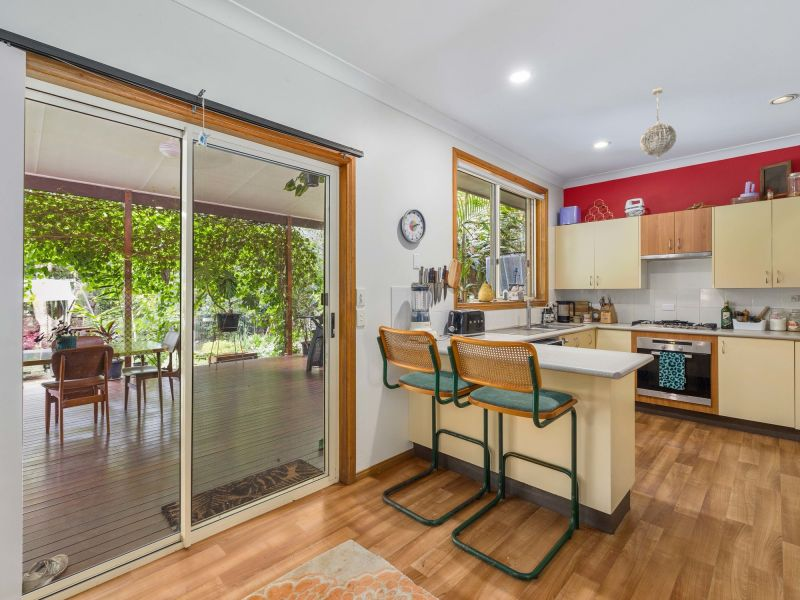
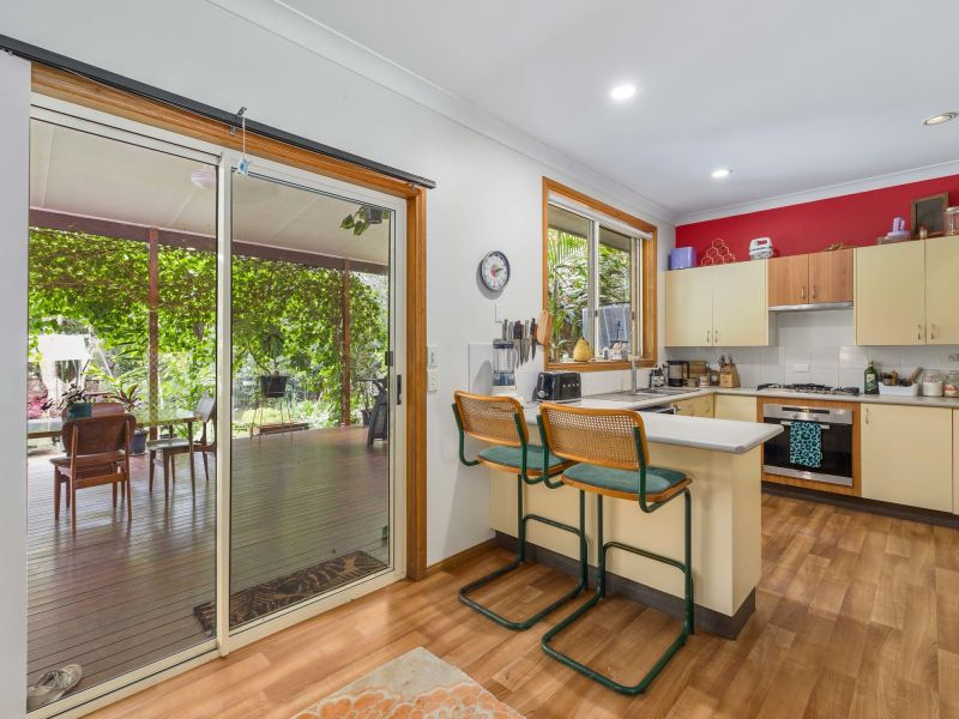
- pendant light (657, 124)
